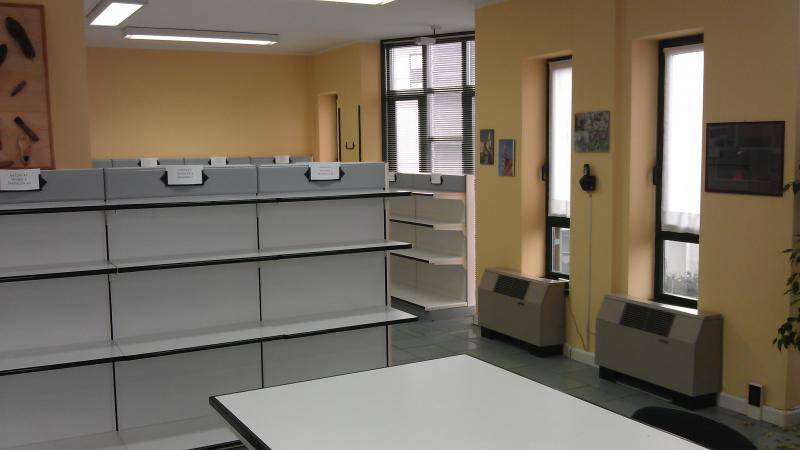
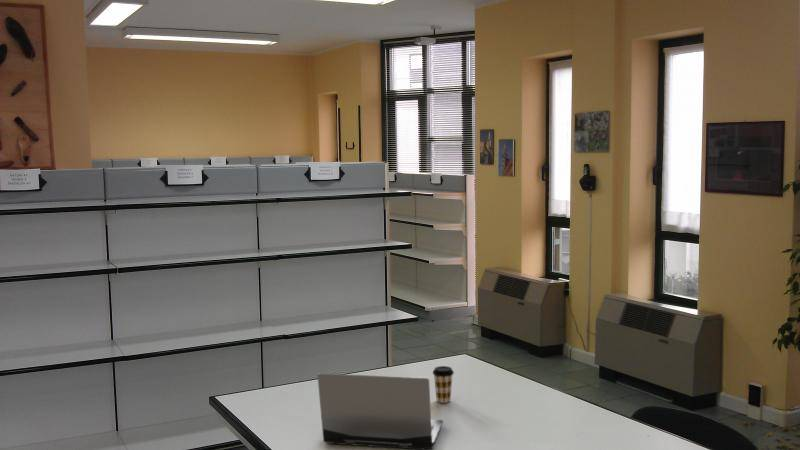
+ laptop computer (382, 400)
+ coffee cup (443, 384)
